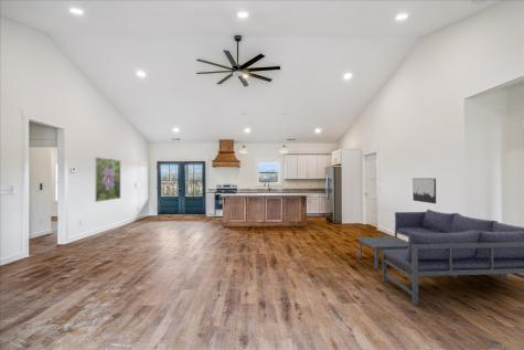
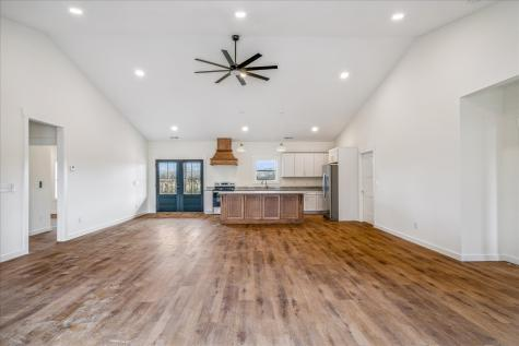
- sofa (421, 242)
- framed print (108, 179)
- wall art (424, 190)
